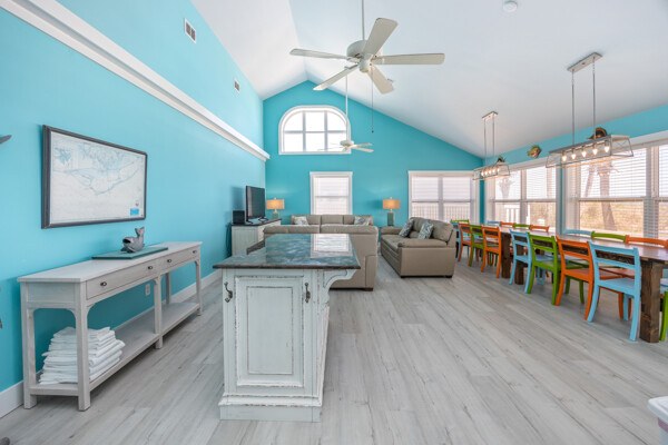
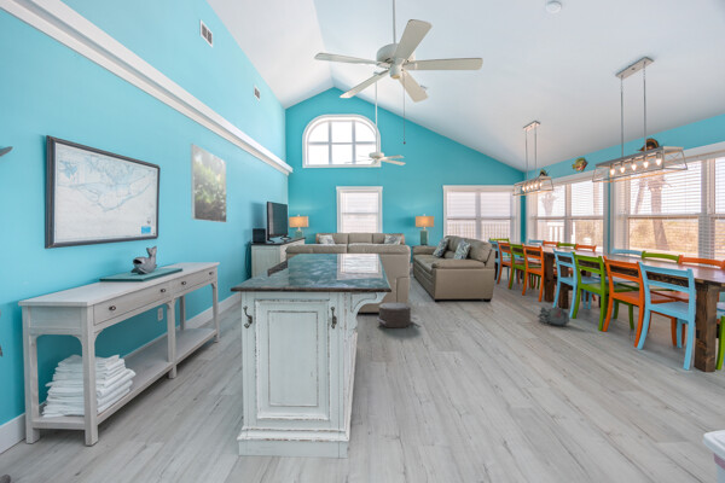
+ plush toy (552, 315)
+ pouf (395, 314)
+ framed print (210, 187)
